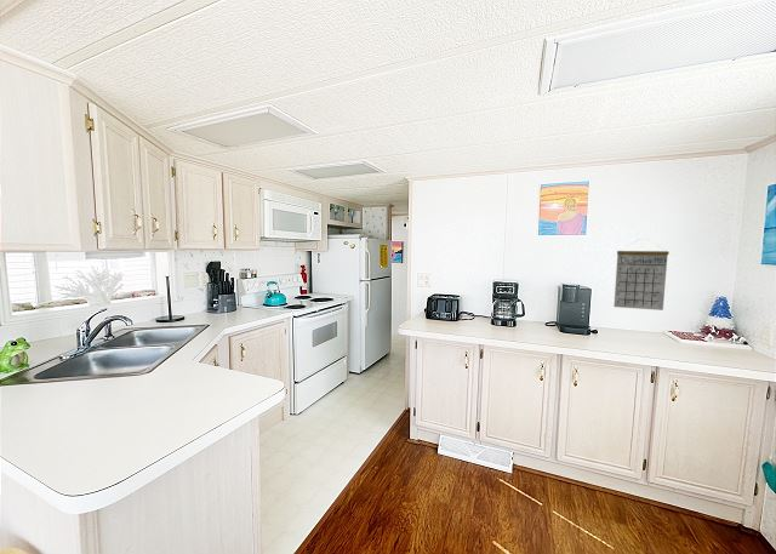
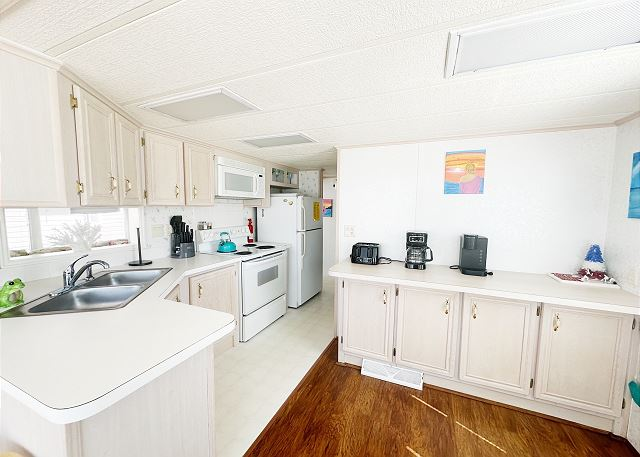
- calendar (640, 273)
